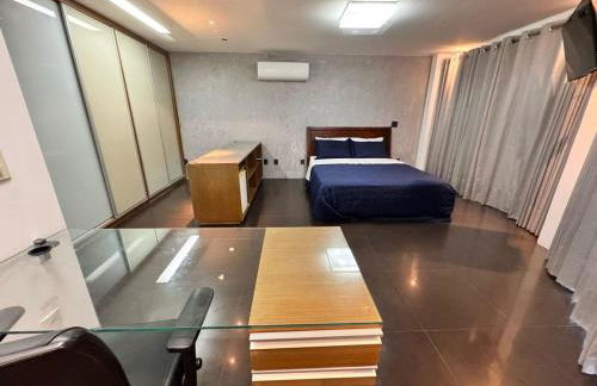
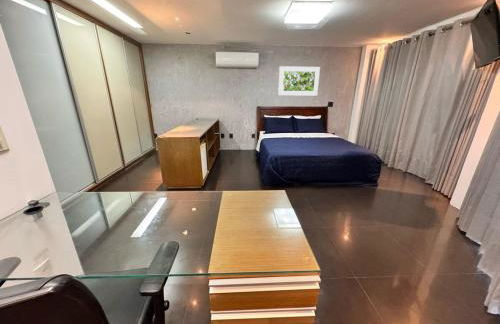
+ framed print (298, 81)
